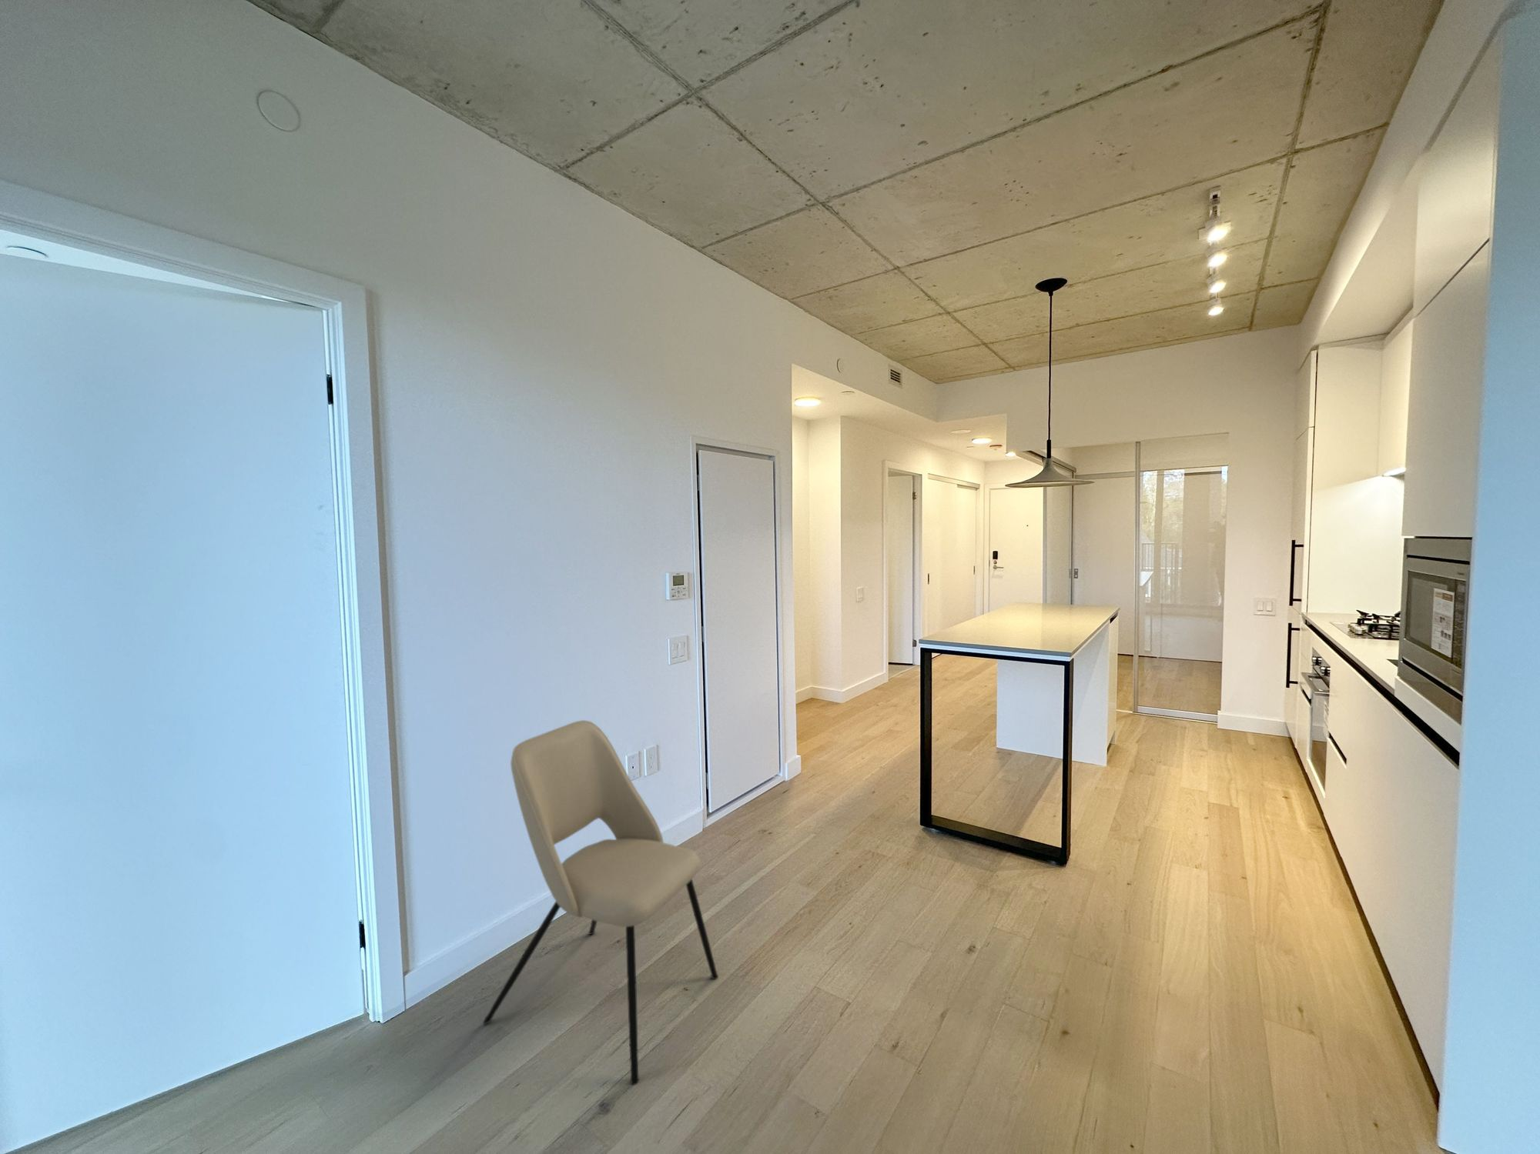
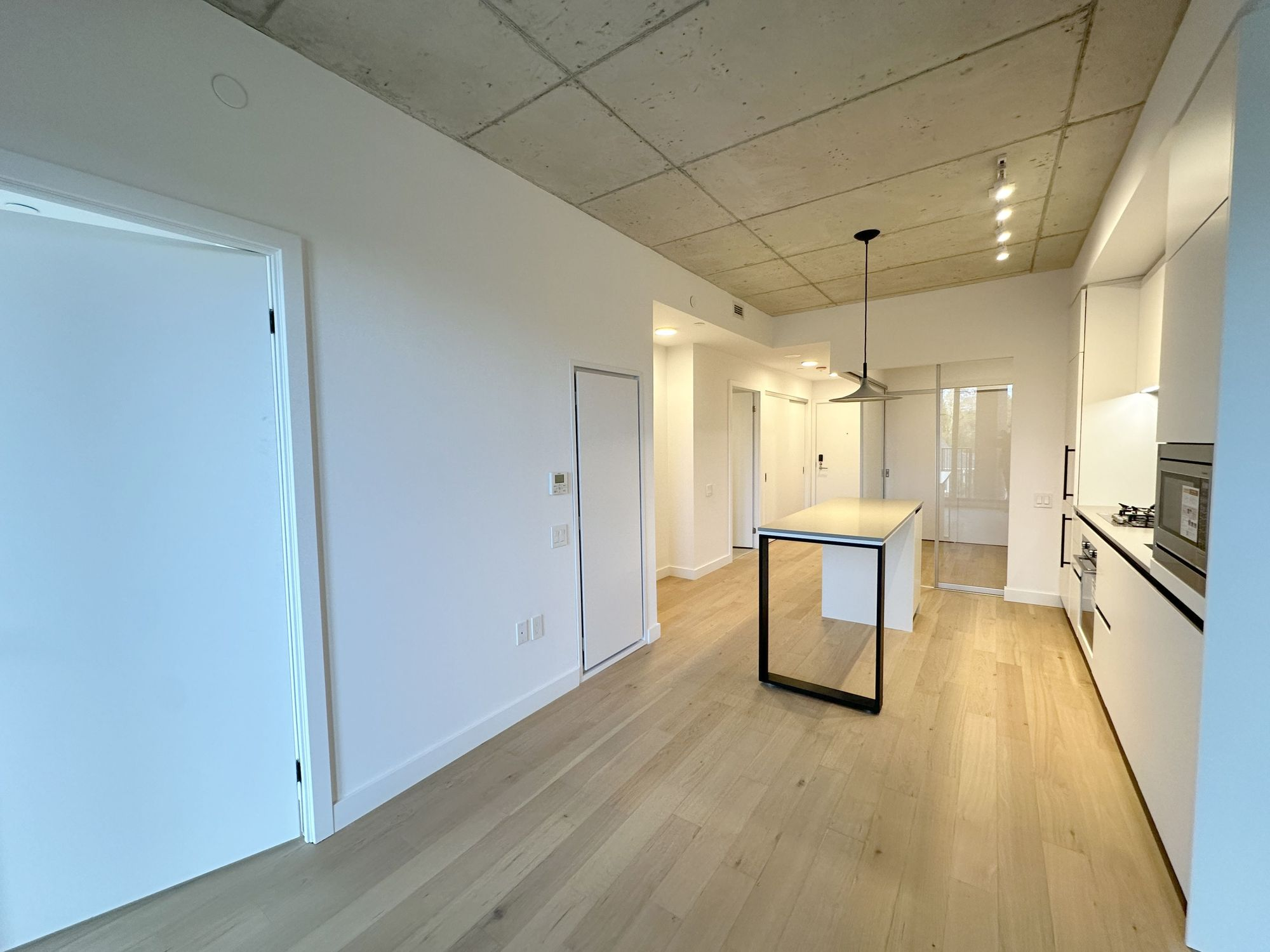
- dining chair (604, 869)
